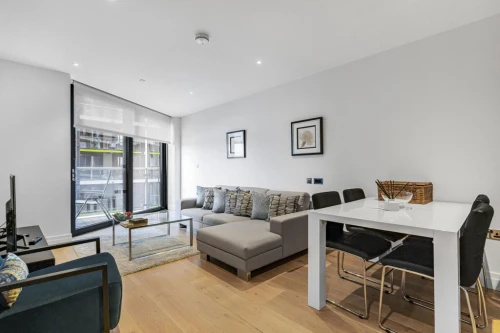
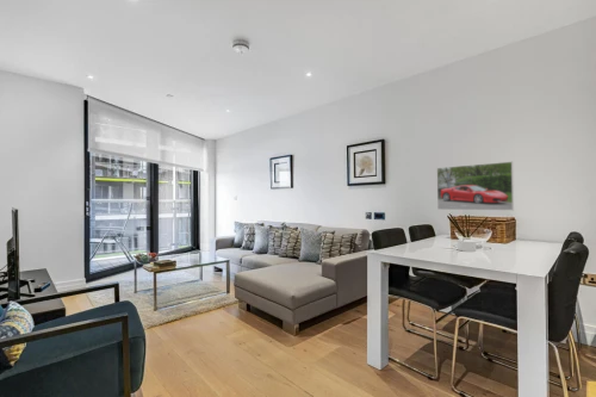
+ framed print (472, 187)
